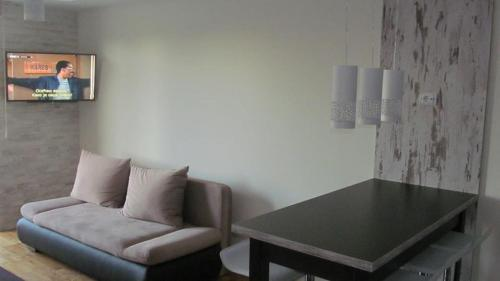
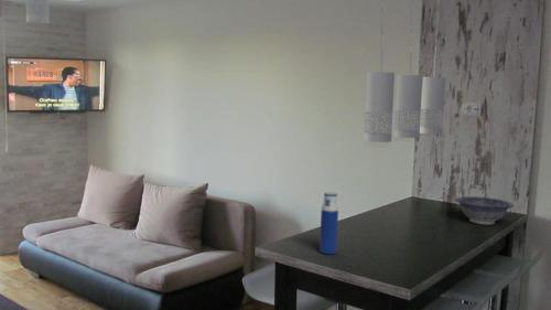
+ water bottle (328, 222)
+ decorative bowl (483, 211)
